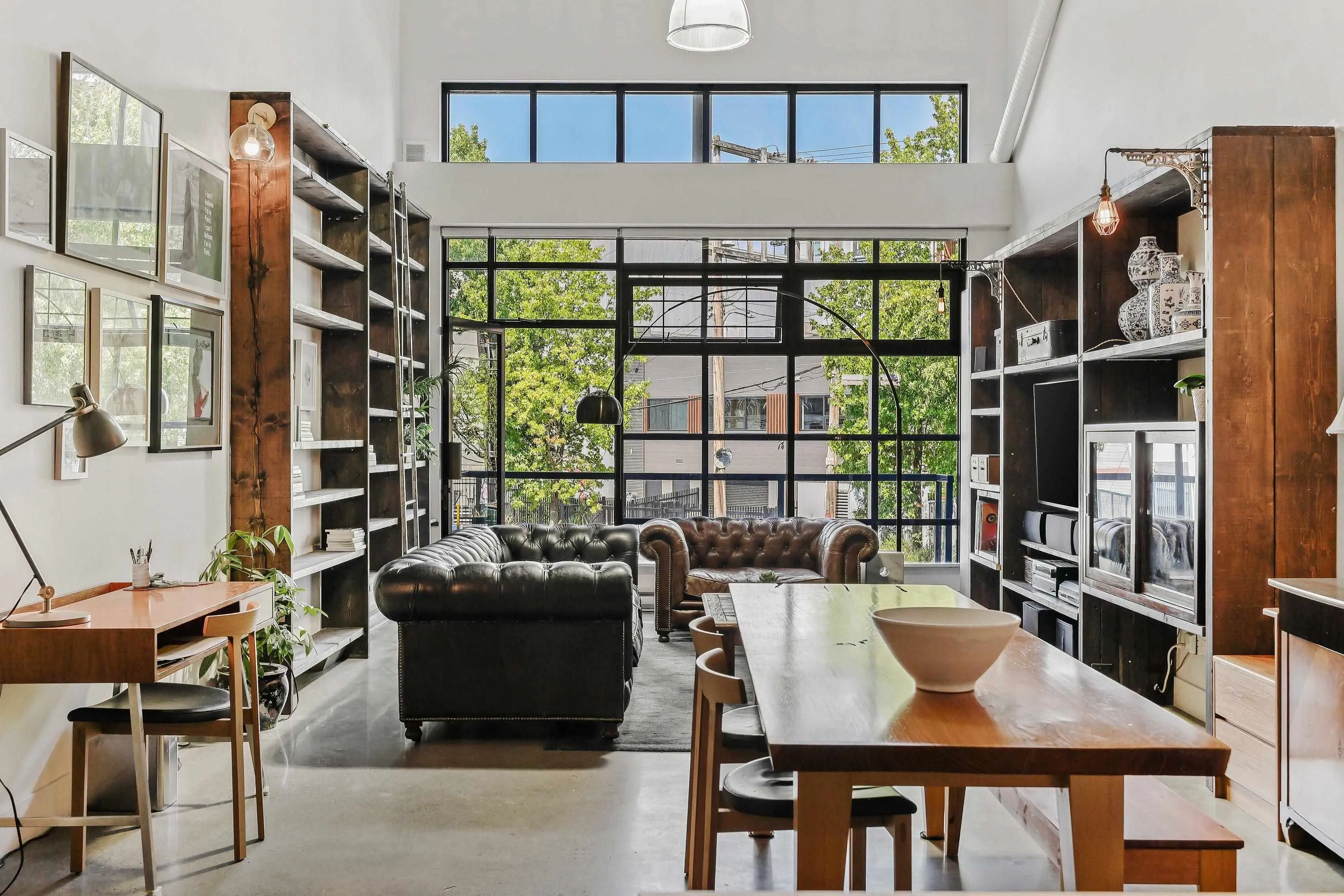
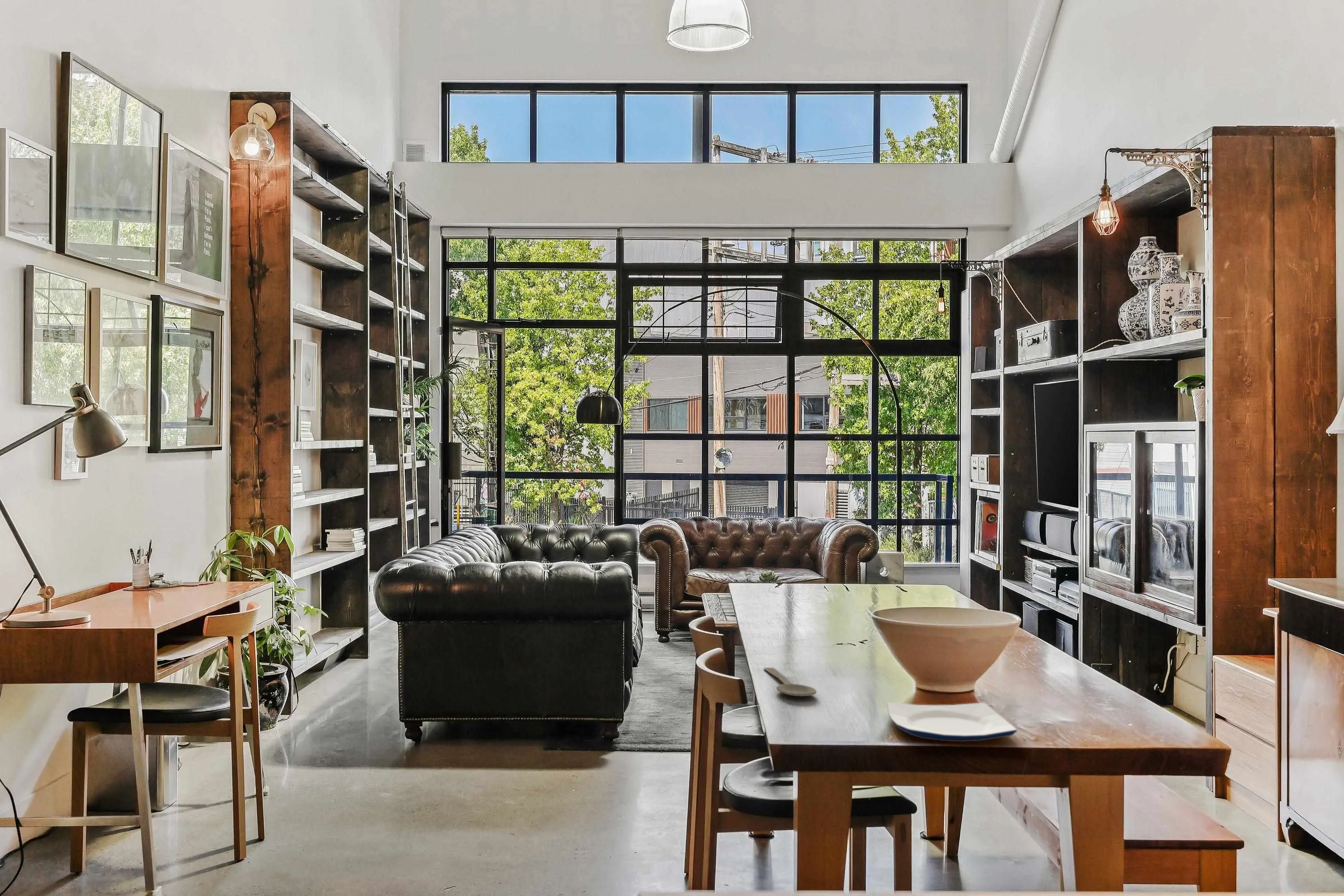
+ wooden spoon (784, 680)
+ plate (948, 723)
